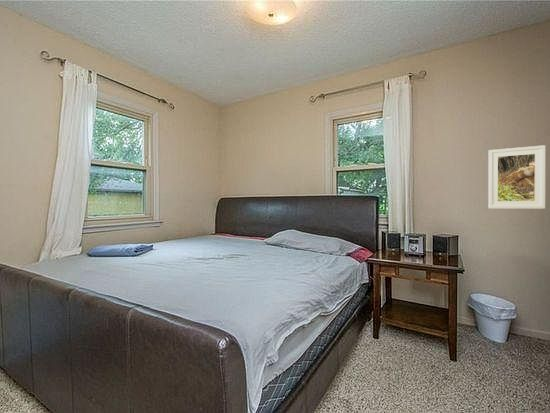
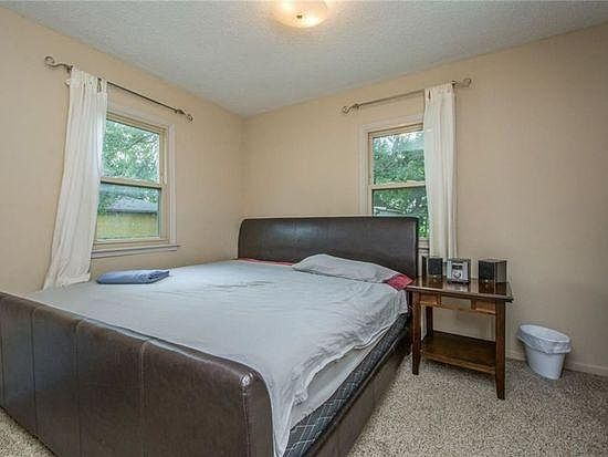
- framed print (515, 178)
